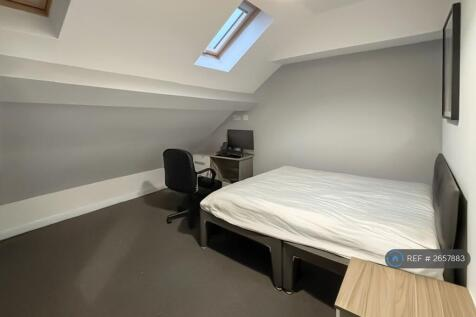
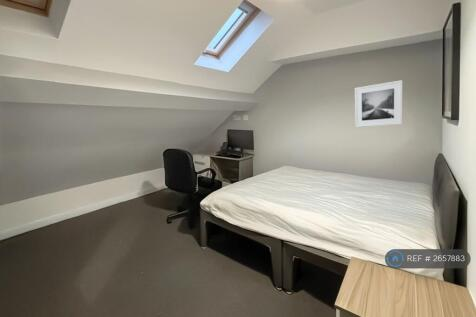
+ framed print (377, 105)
